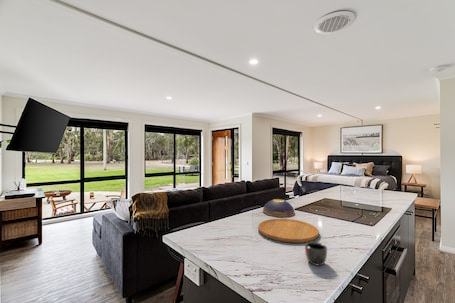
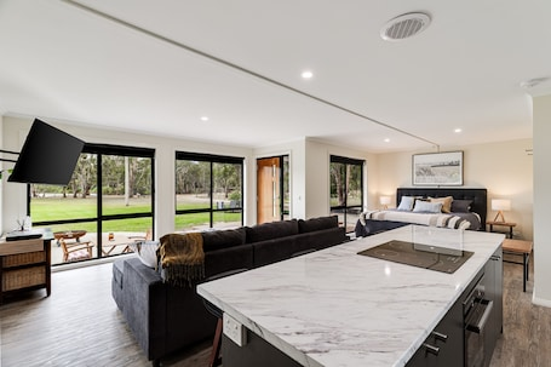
- decorative bowl (278, 205)
- mug (315, 252)
- cutting board (287, 229)
